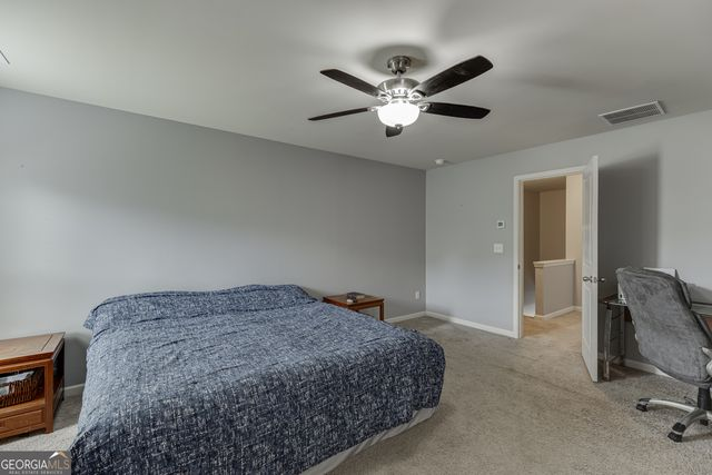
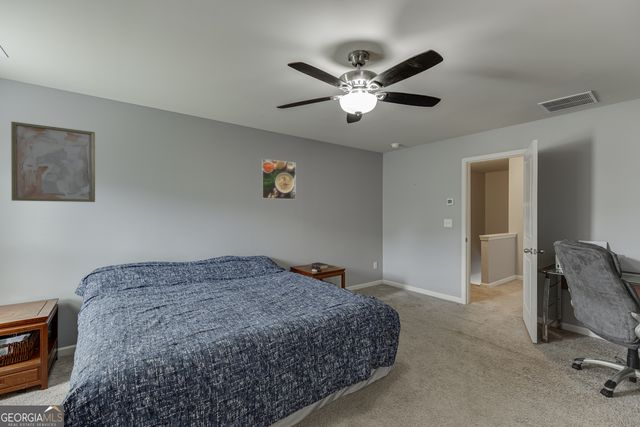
+ wall art (55, 164)
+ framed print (279, 180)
